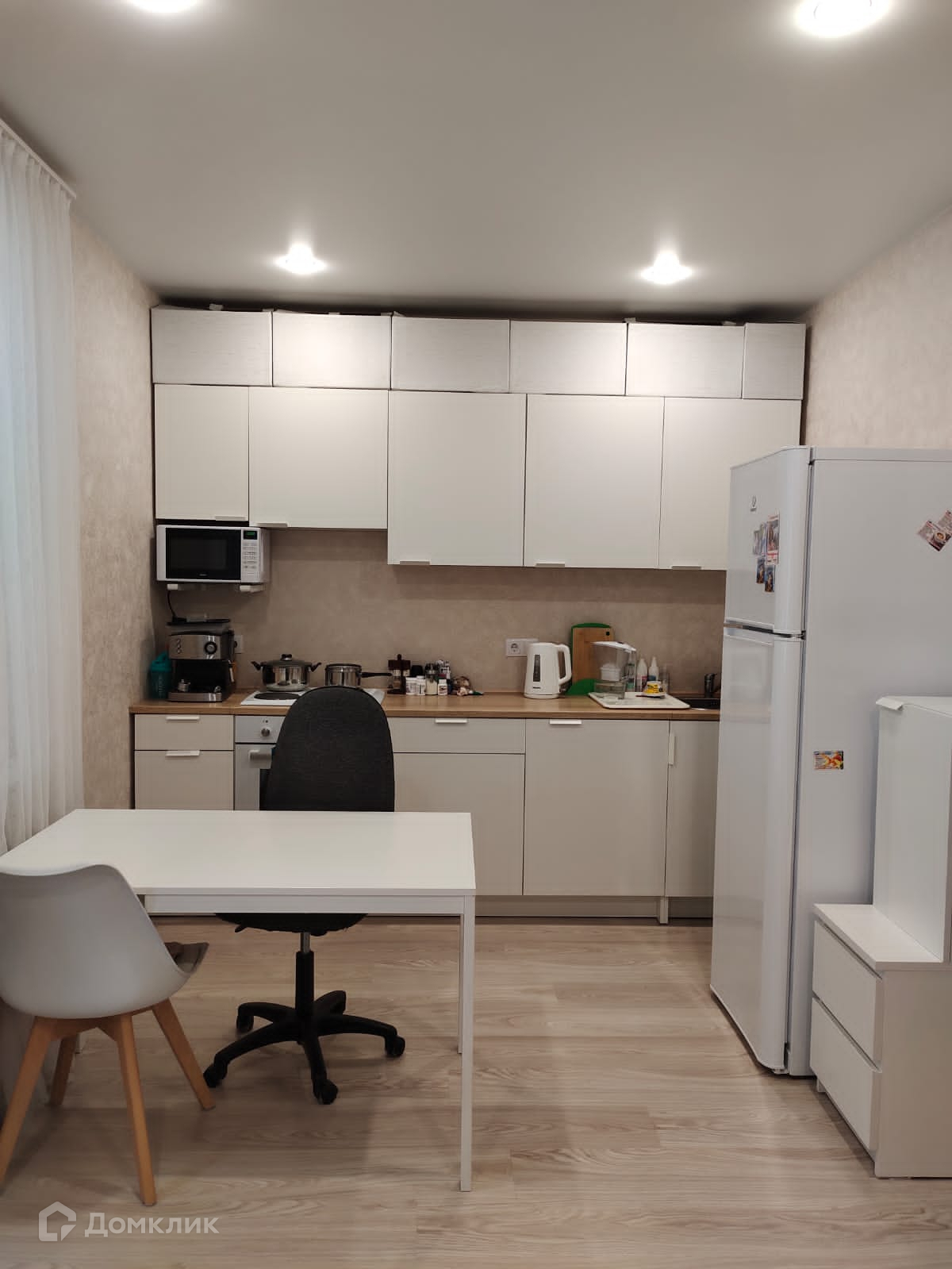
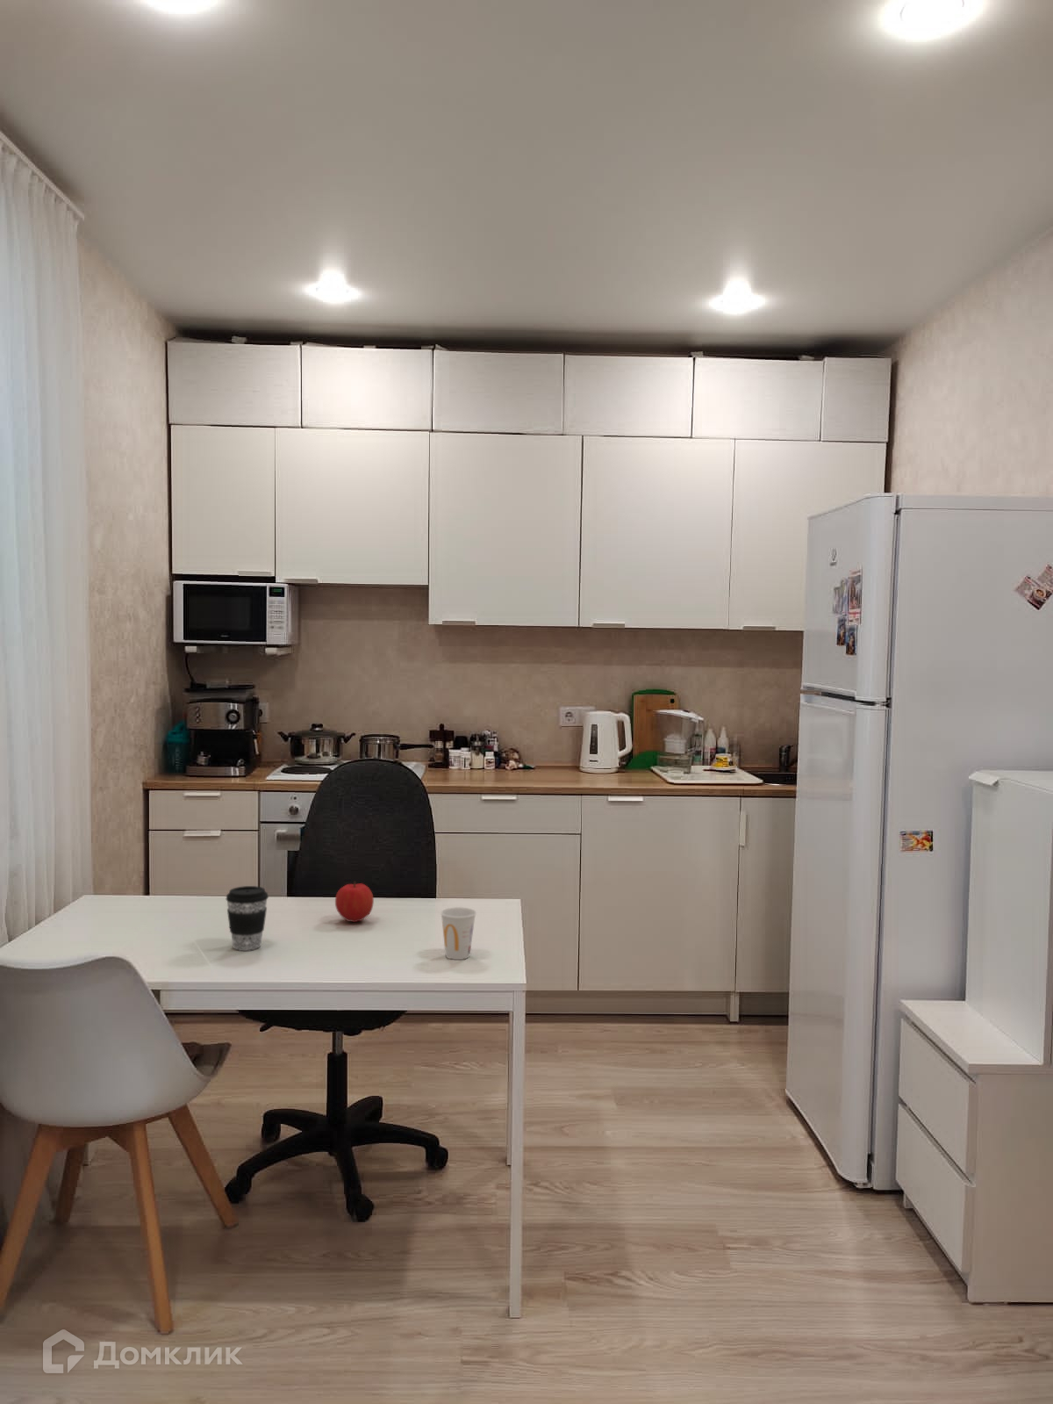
+ fruit (354, 901)
+ cup (457, 934)
+ coffee cup (247, 918)
